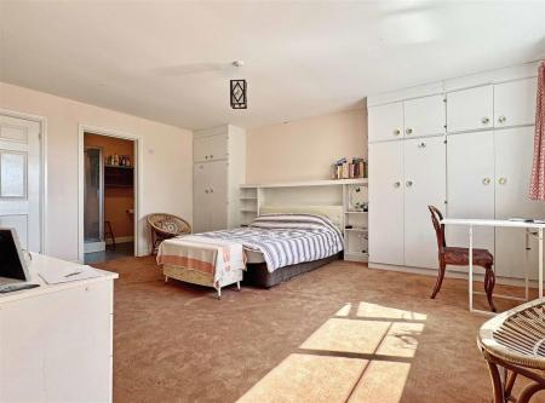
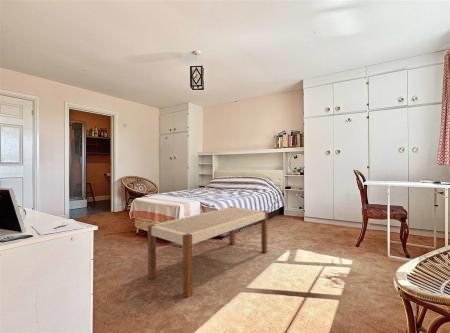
+ bench (214, 236)
